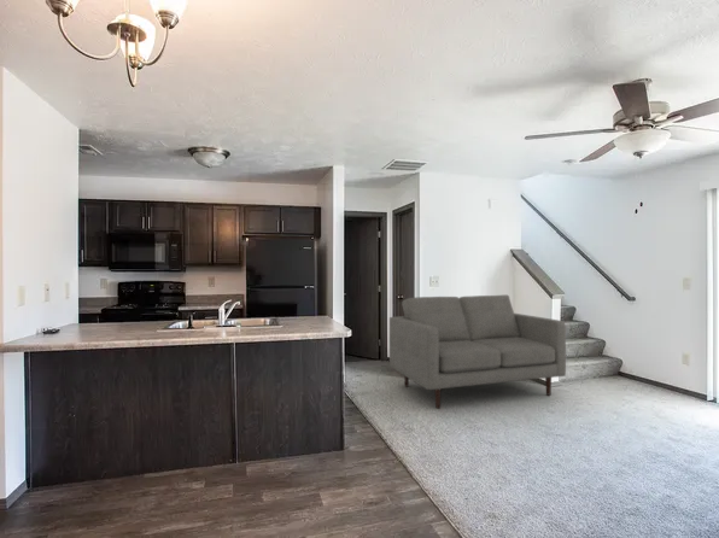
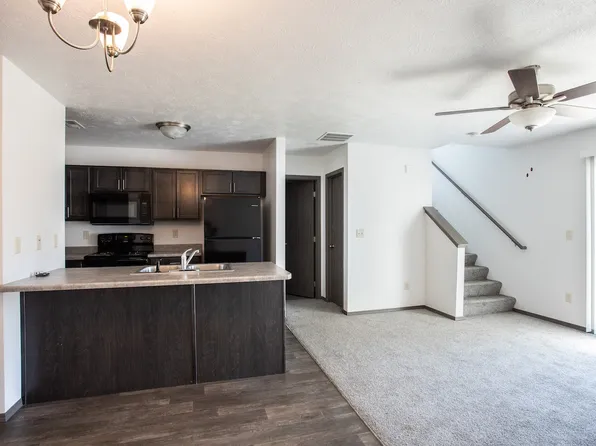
- sofa (474, 344)
